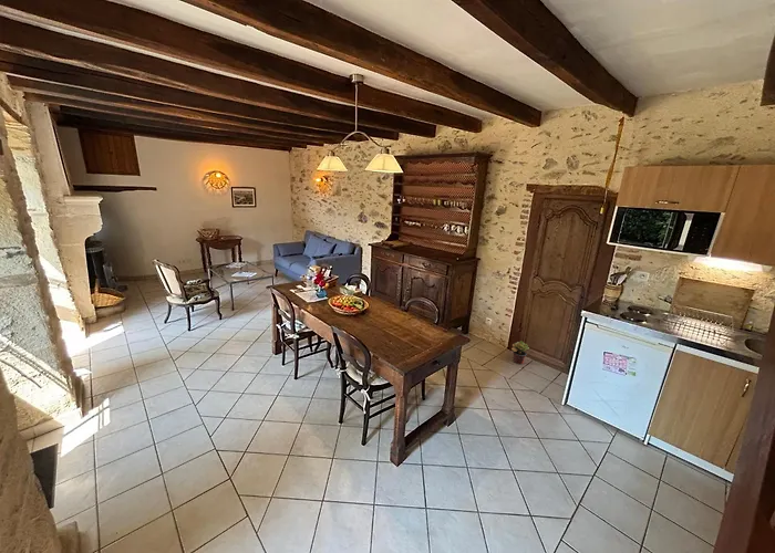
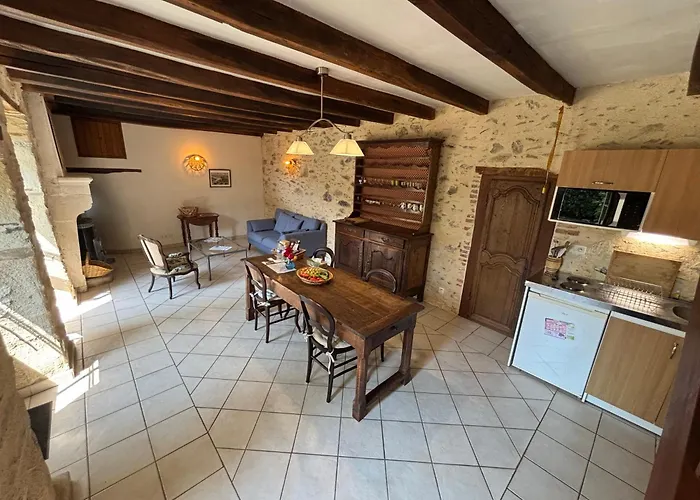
- potted plant (519, 351)
